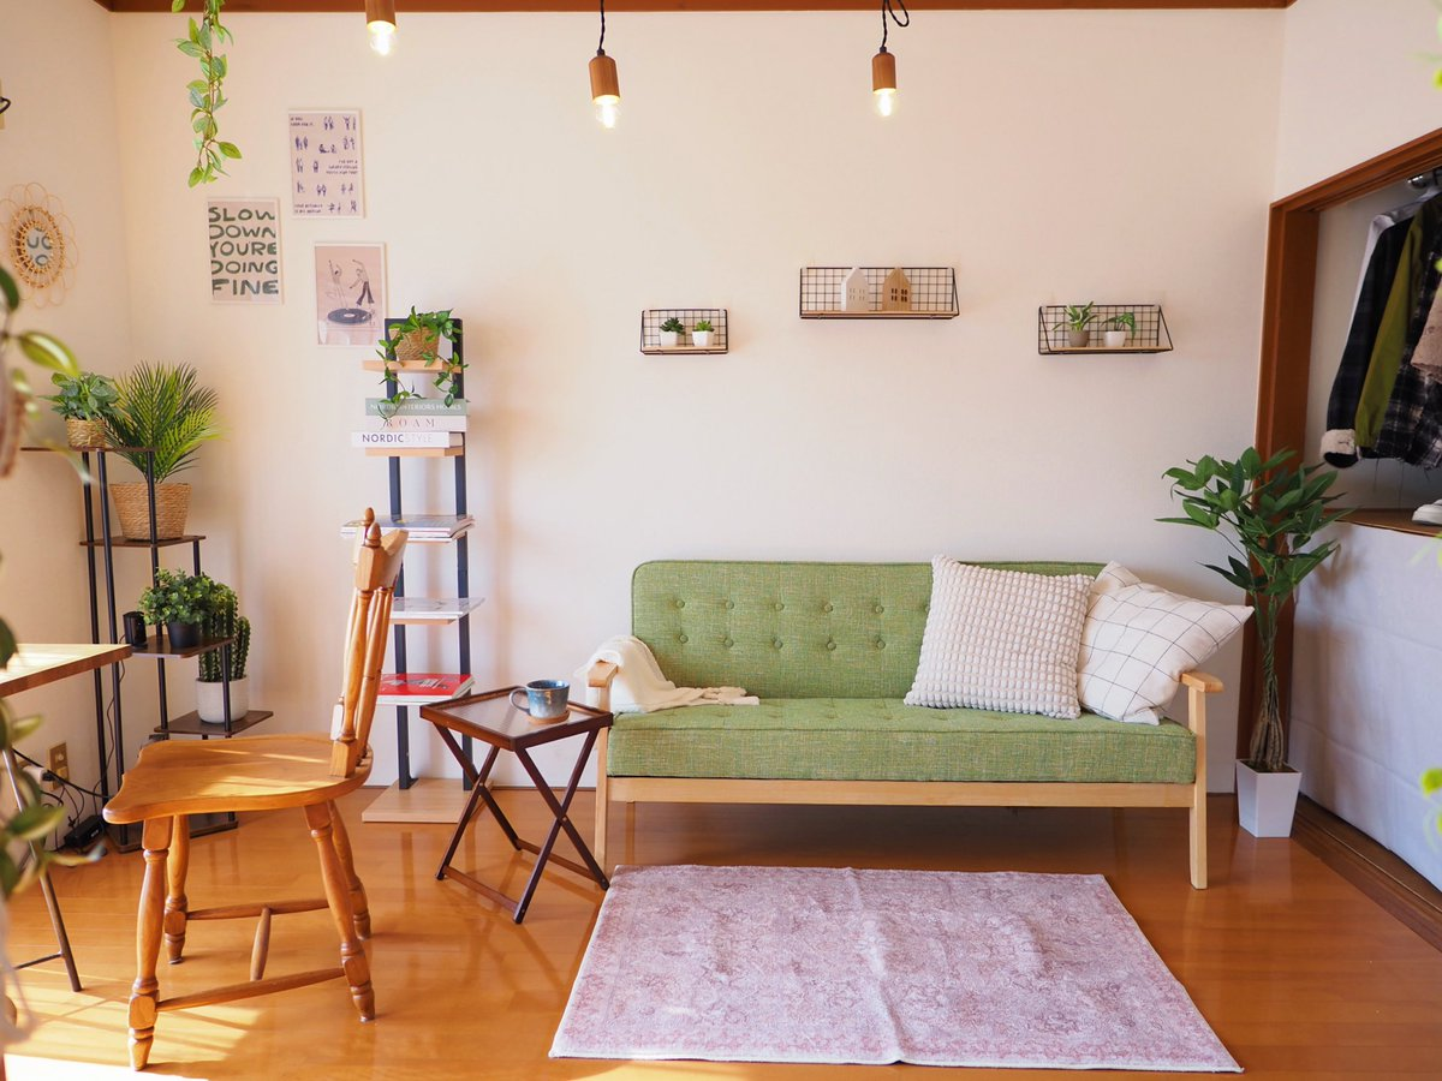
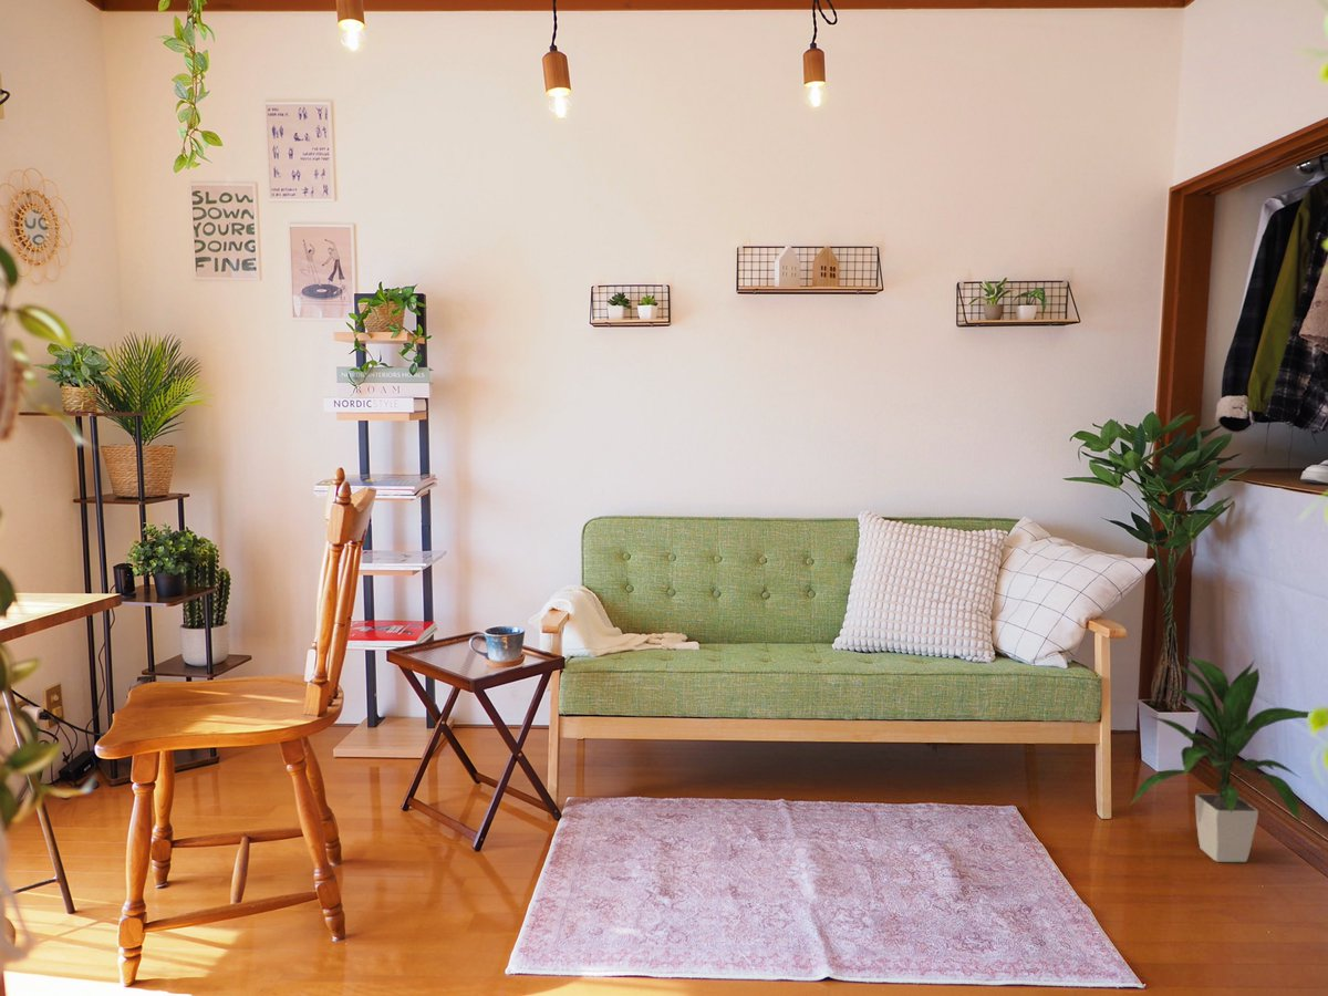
+ indoor plant (1220, 754)
